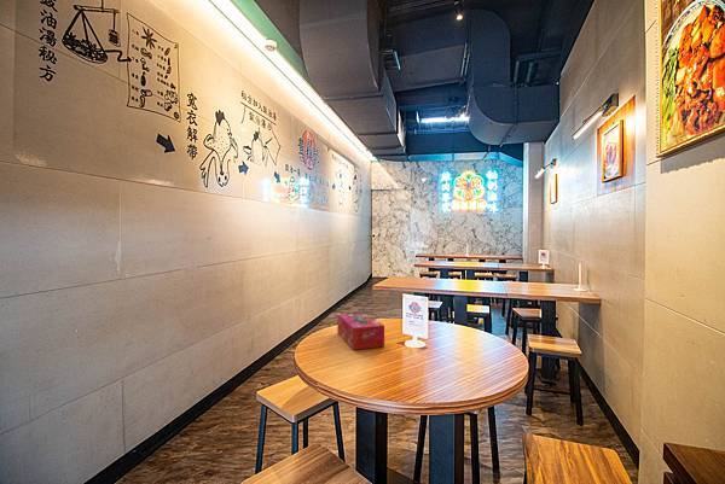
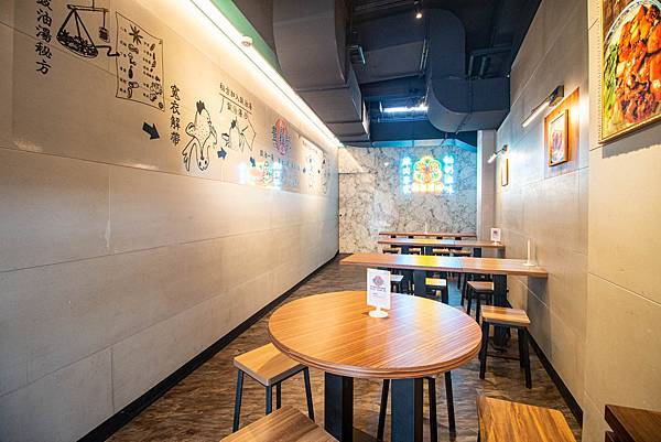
- tissue box (359, 330)
